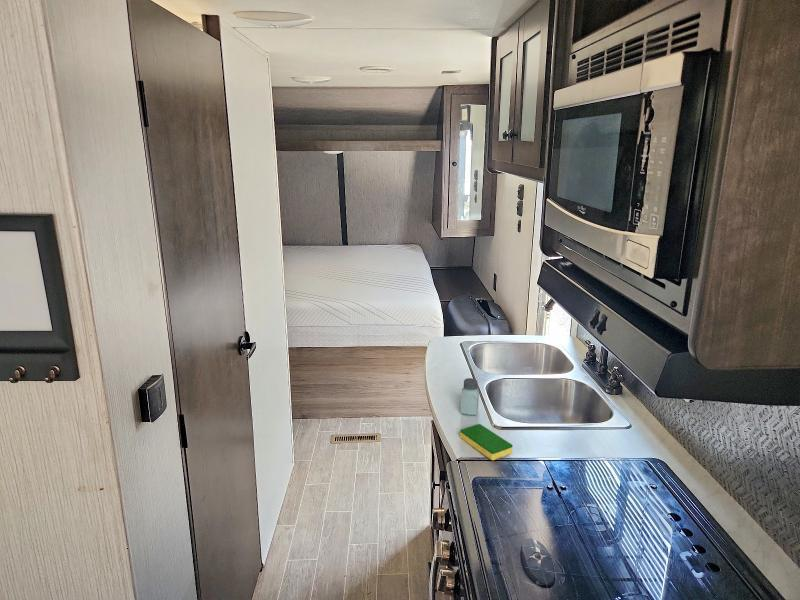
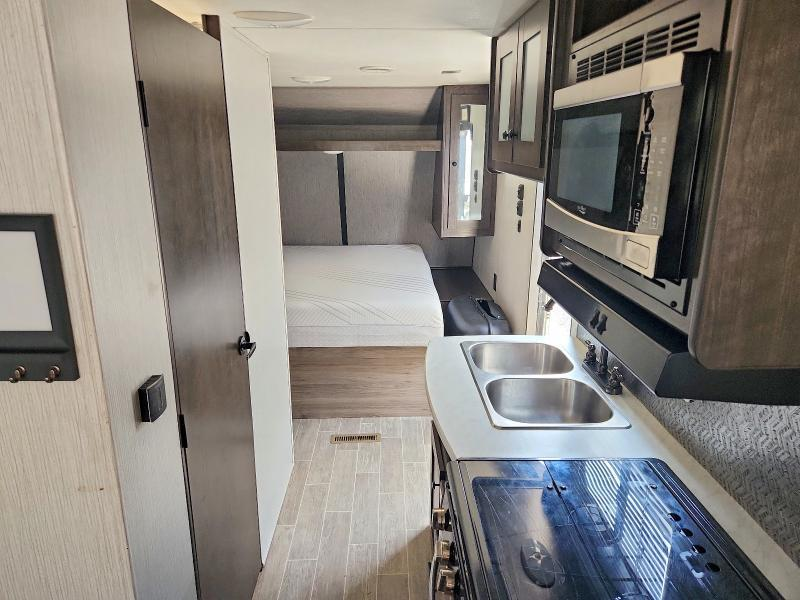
- dish sponge (485, 441)
- saltshaker (470, 396)
